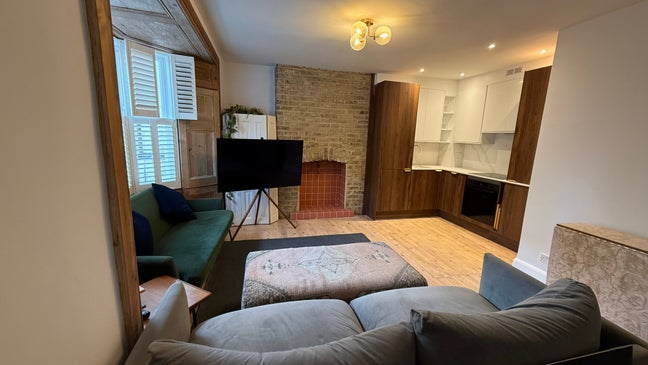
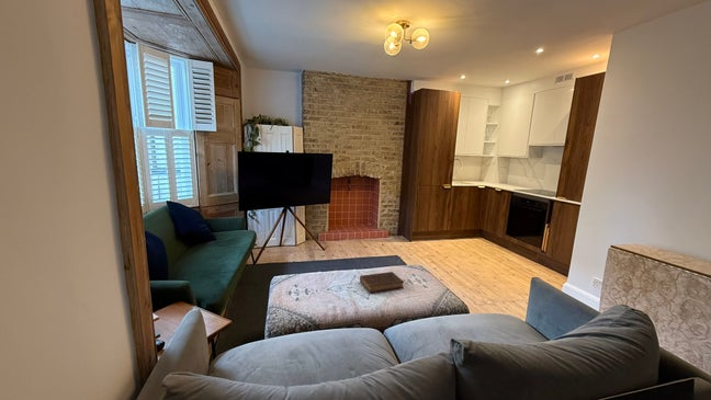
+ book (381, 281)
